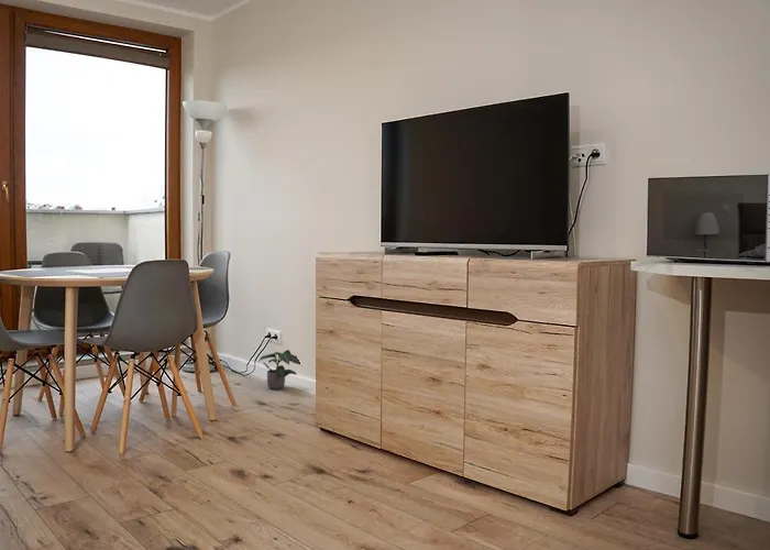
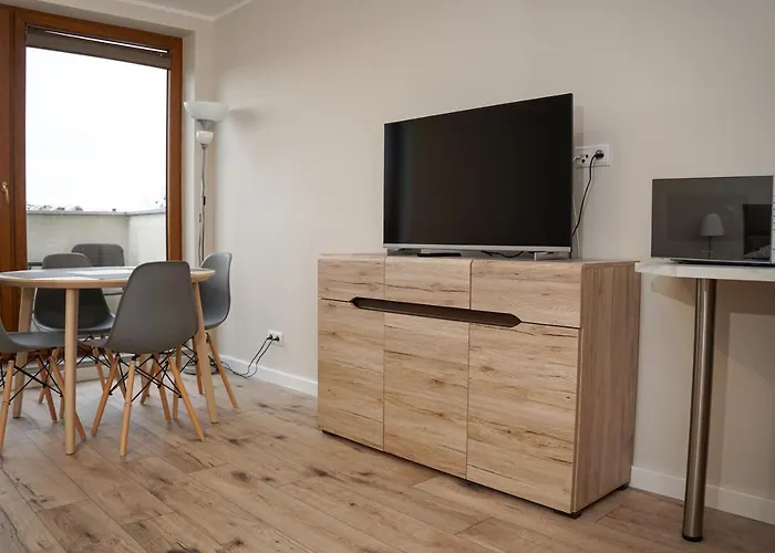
- potted plant (280, 370)
